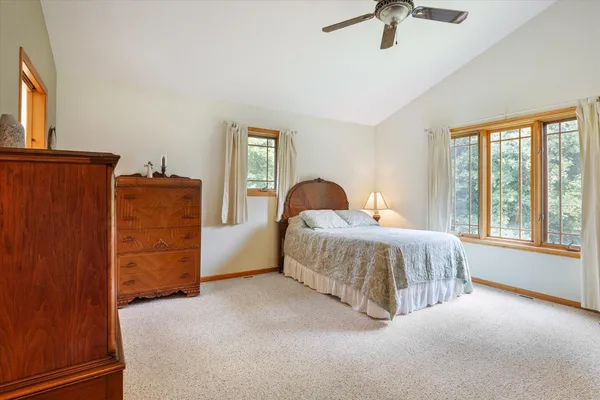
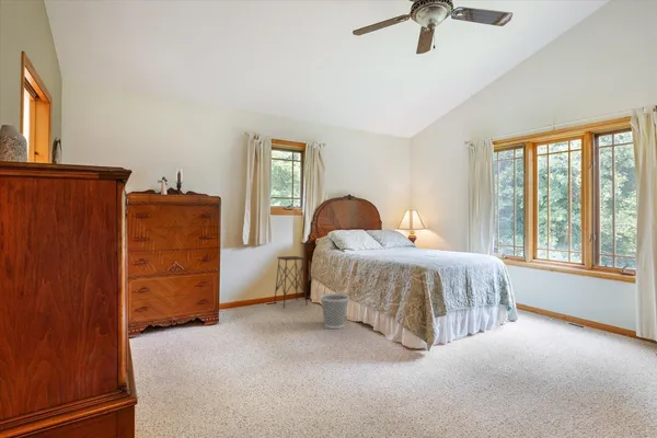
+ side table (290, 280)
+ wastebasket (334, 311)
